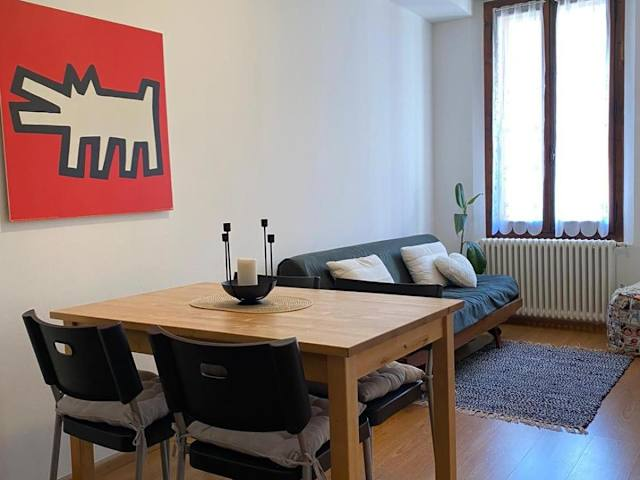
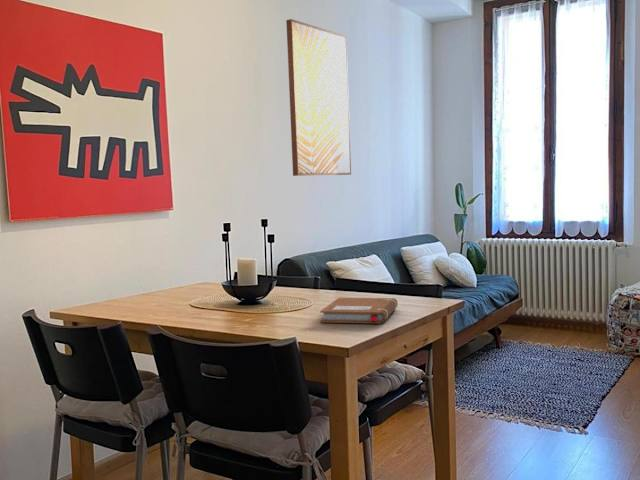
+ wall art (320, 102)
+ notebook (360, 310)
